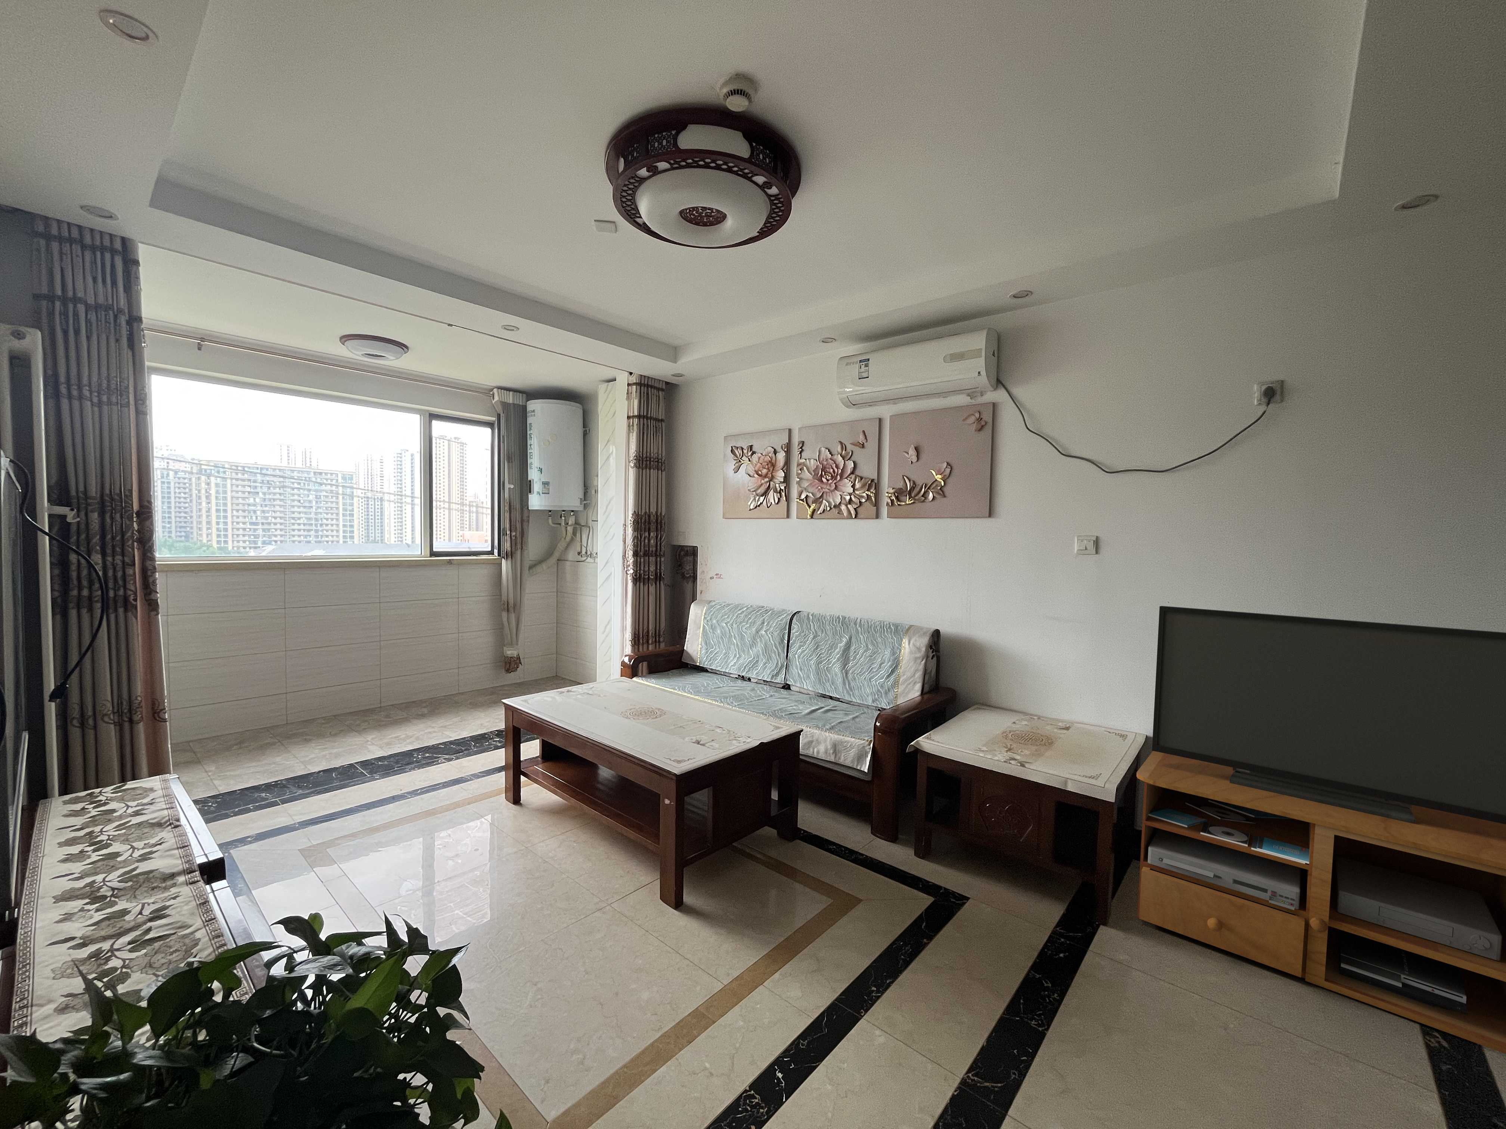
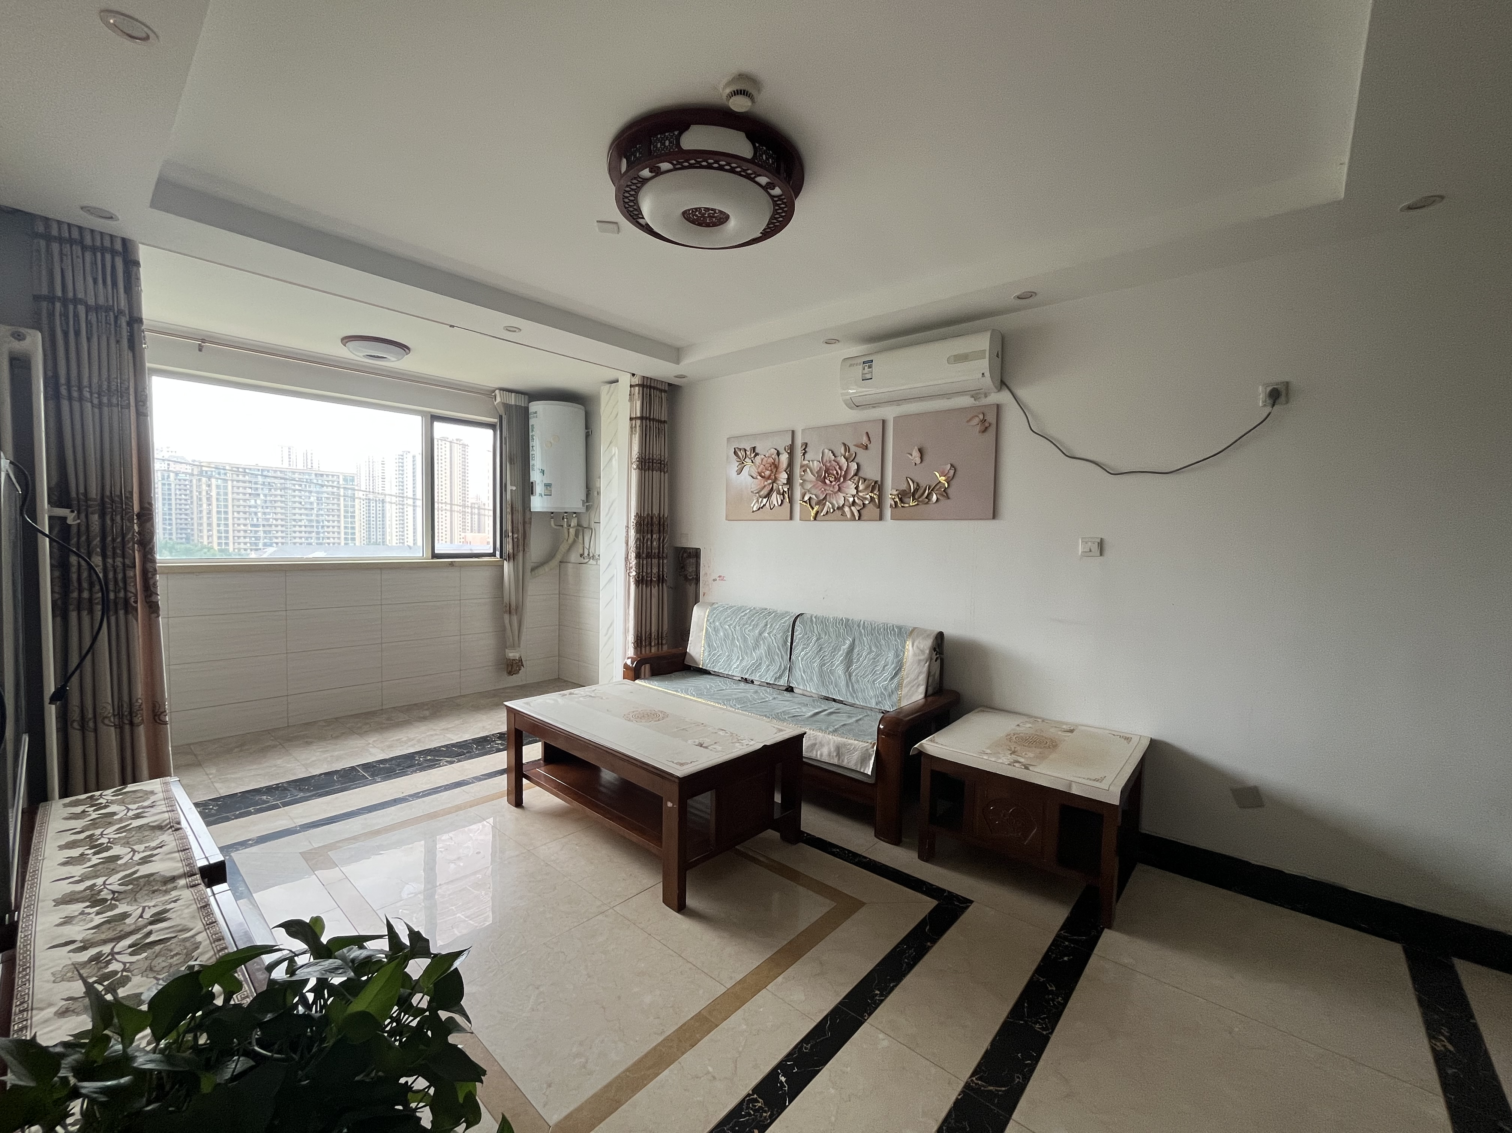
- tv stand (1316, 784)
